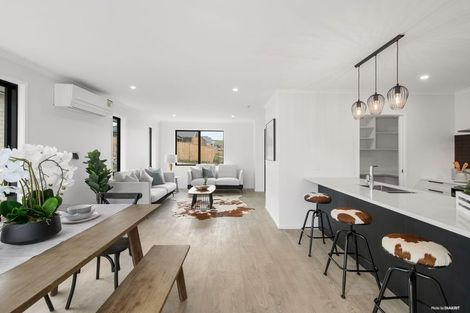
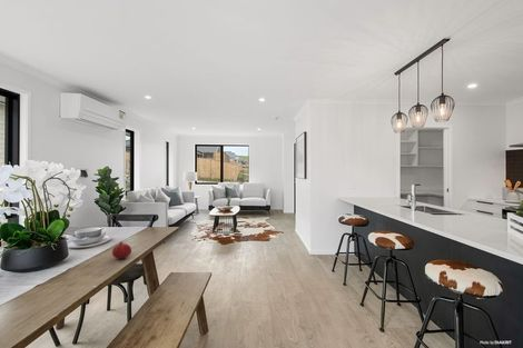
+ fruit (121, 249)
